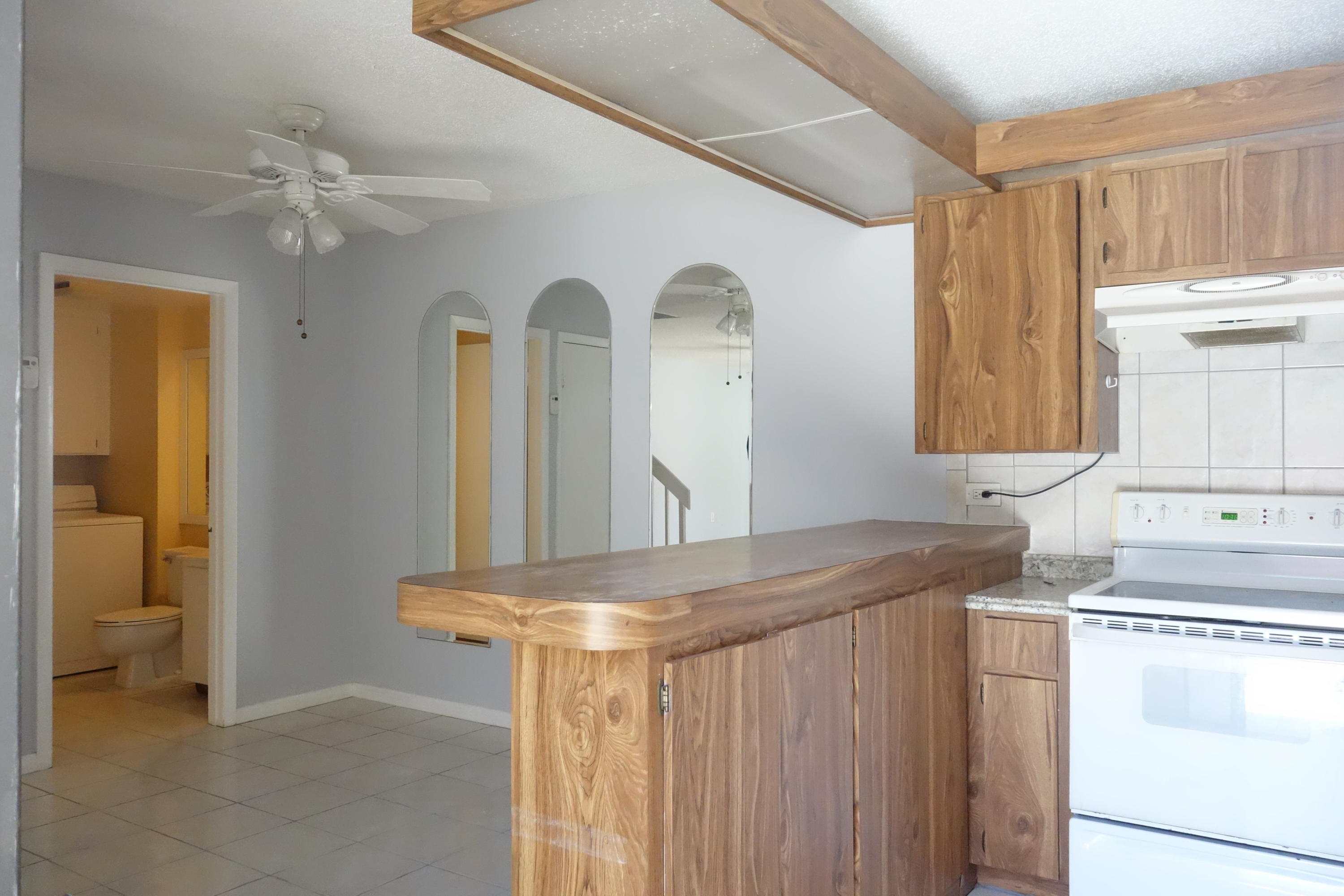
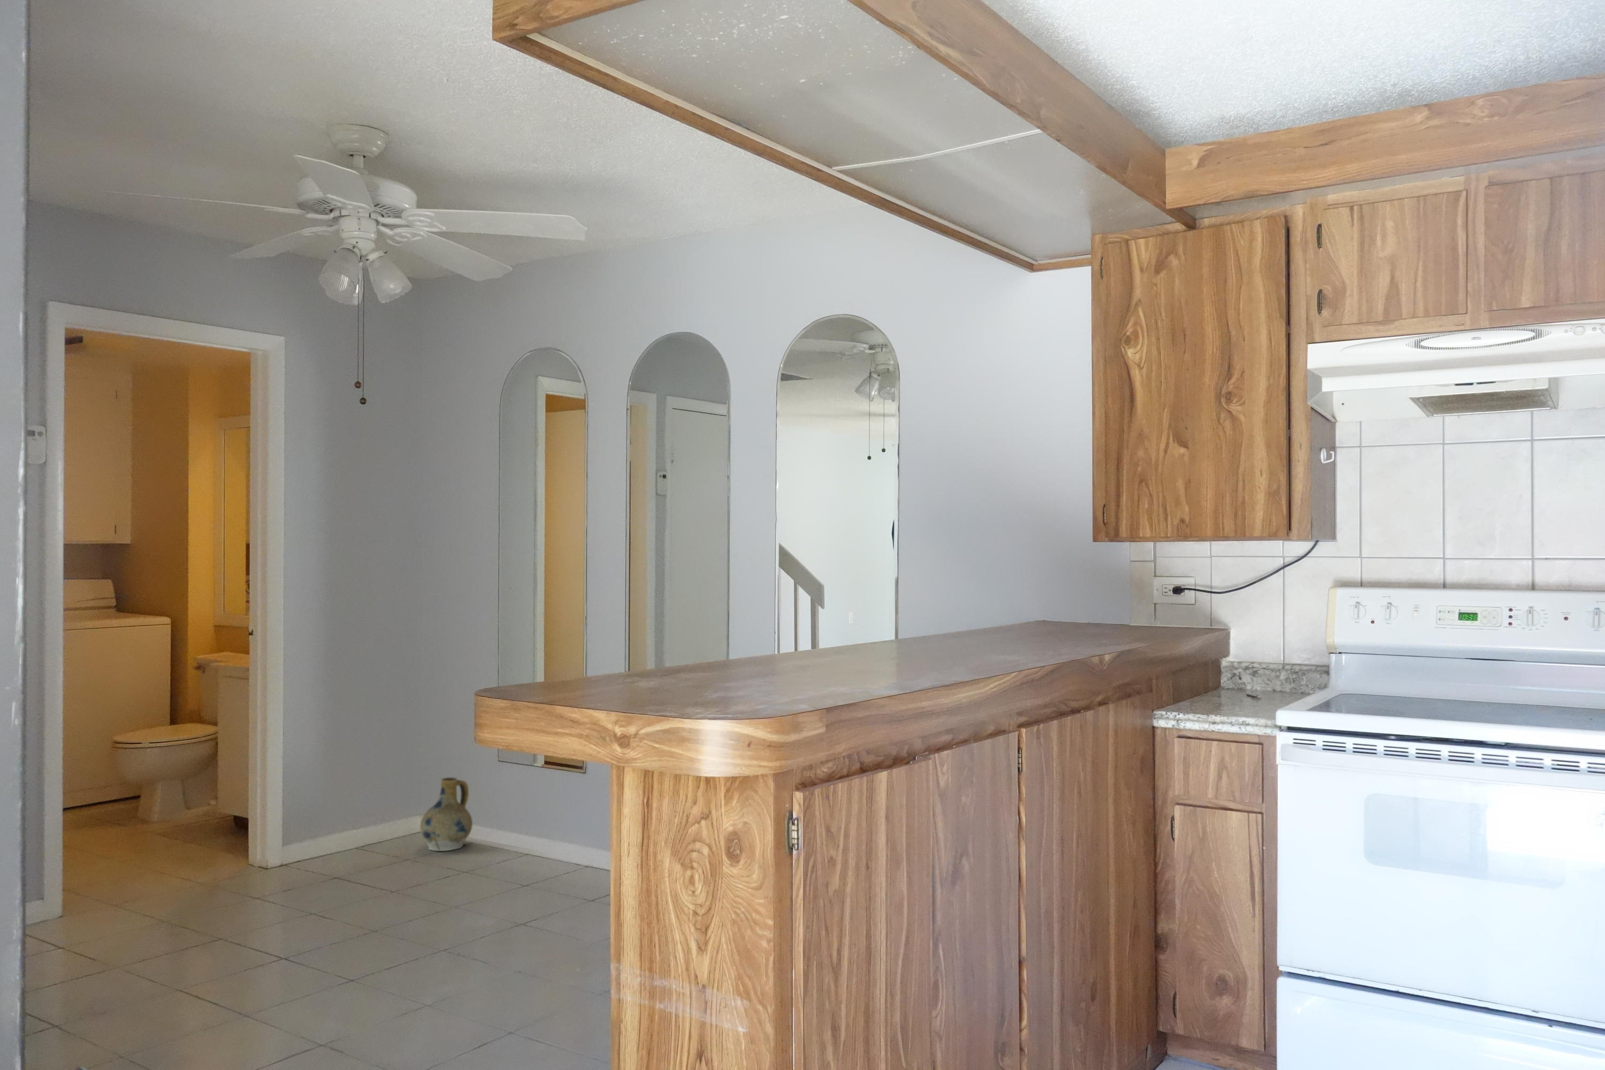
+ ceramic jug (447, 813)
